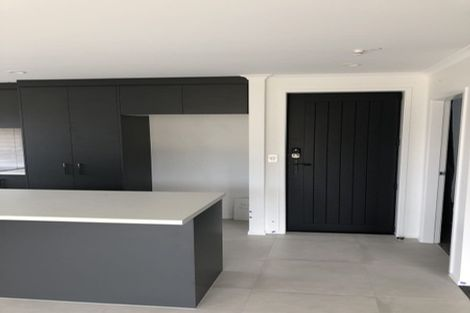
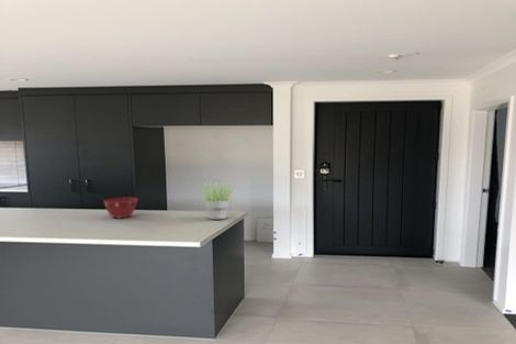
+ mixing bowl (121, 208)
+ potted plant (217, 200)
